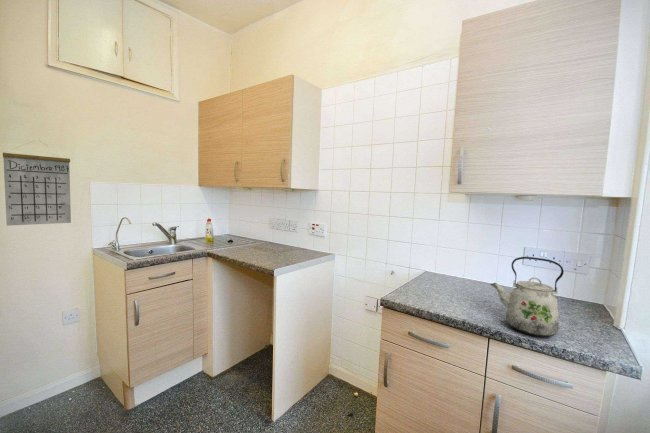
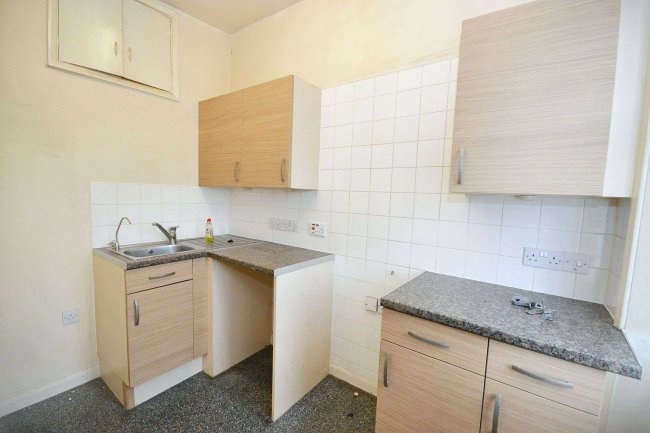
- kettle (523, 292)
- calendar (39, 182)
